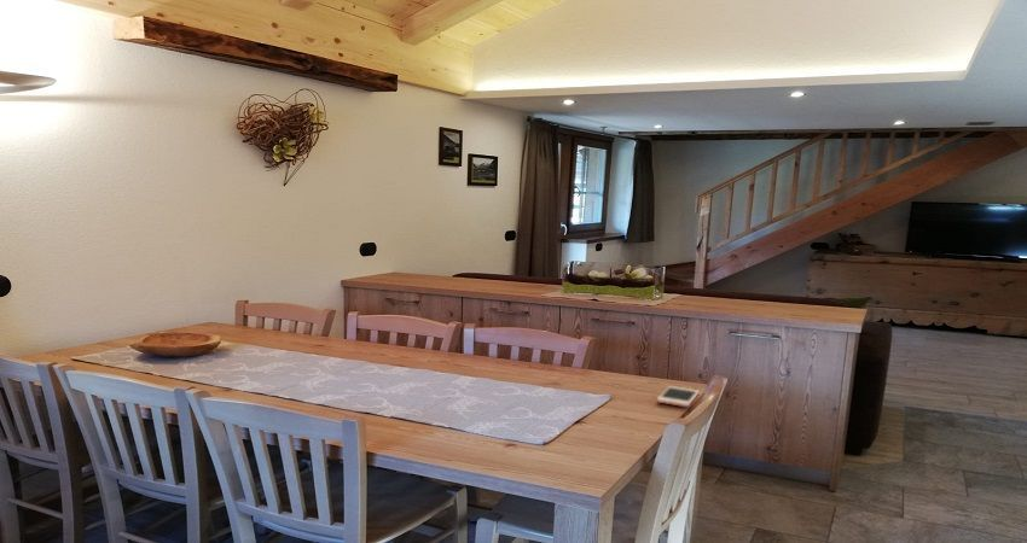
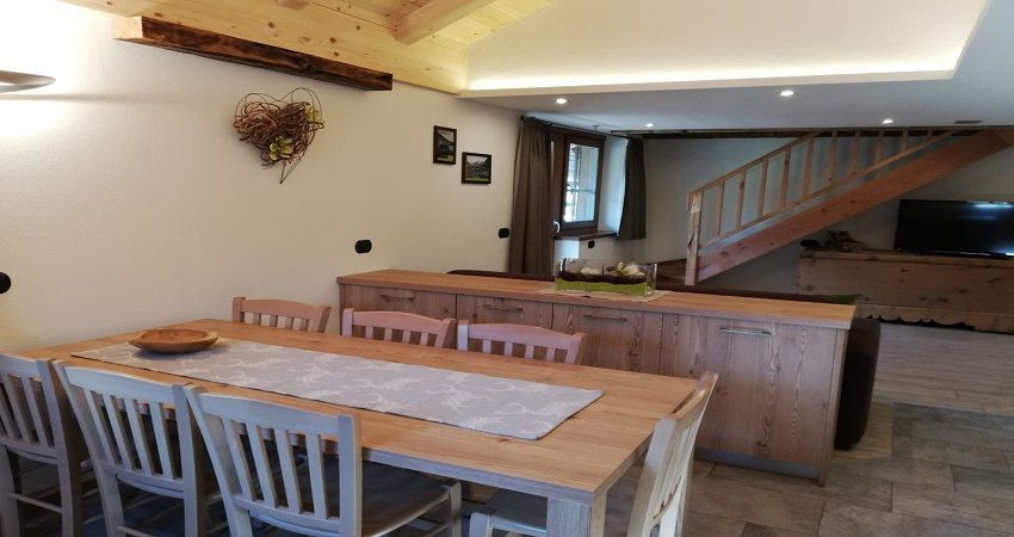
- cell phone (678, 396)
